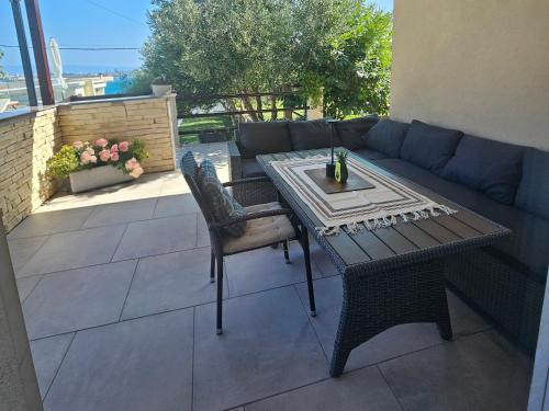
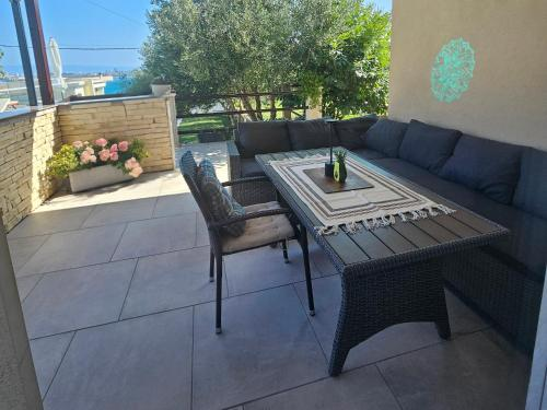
+ wall decoration (452, 71)
